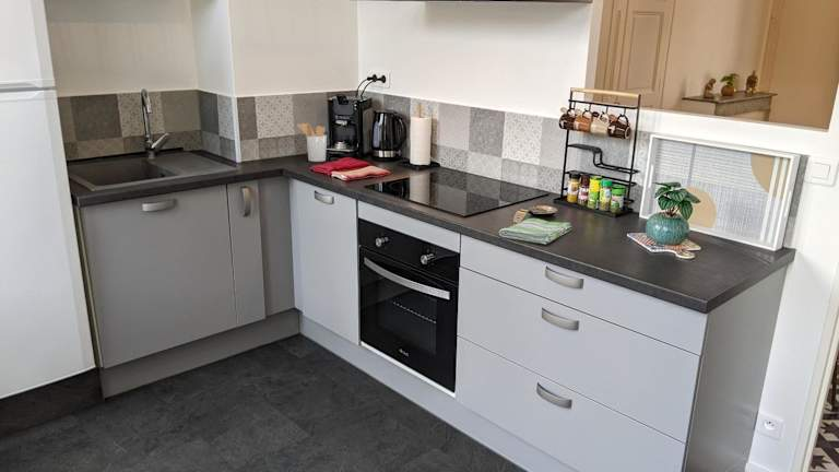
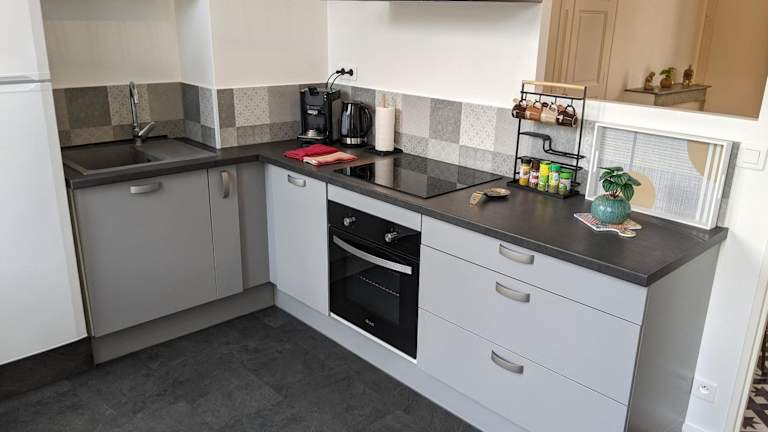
- utensil holder (312, 141)
- dish towel (535, 227)
